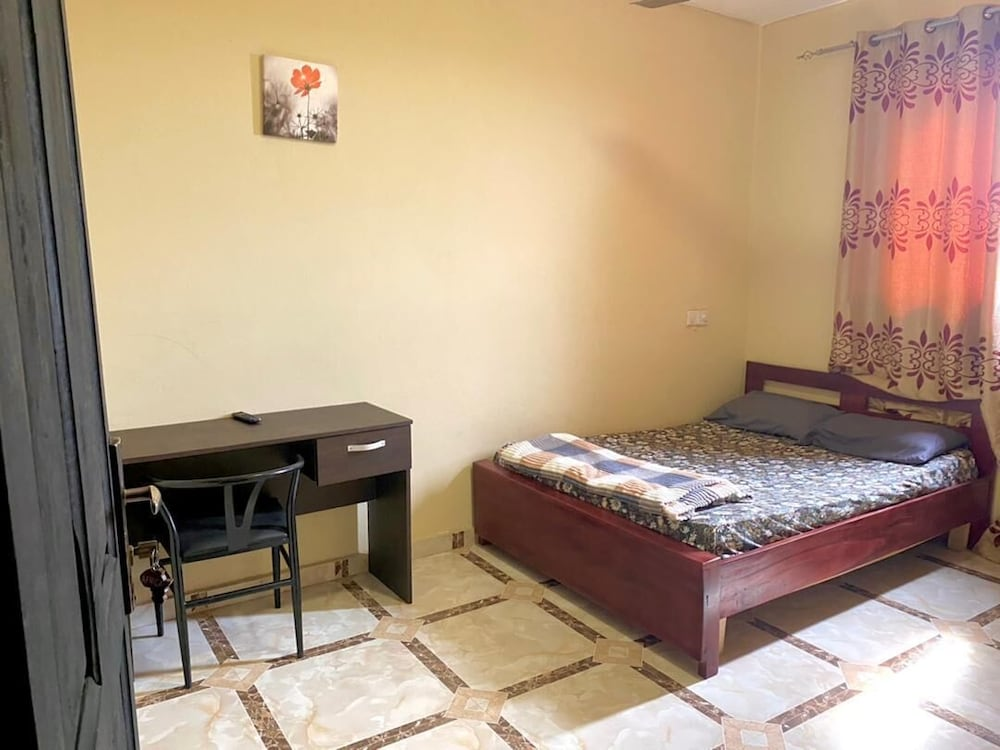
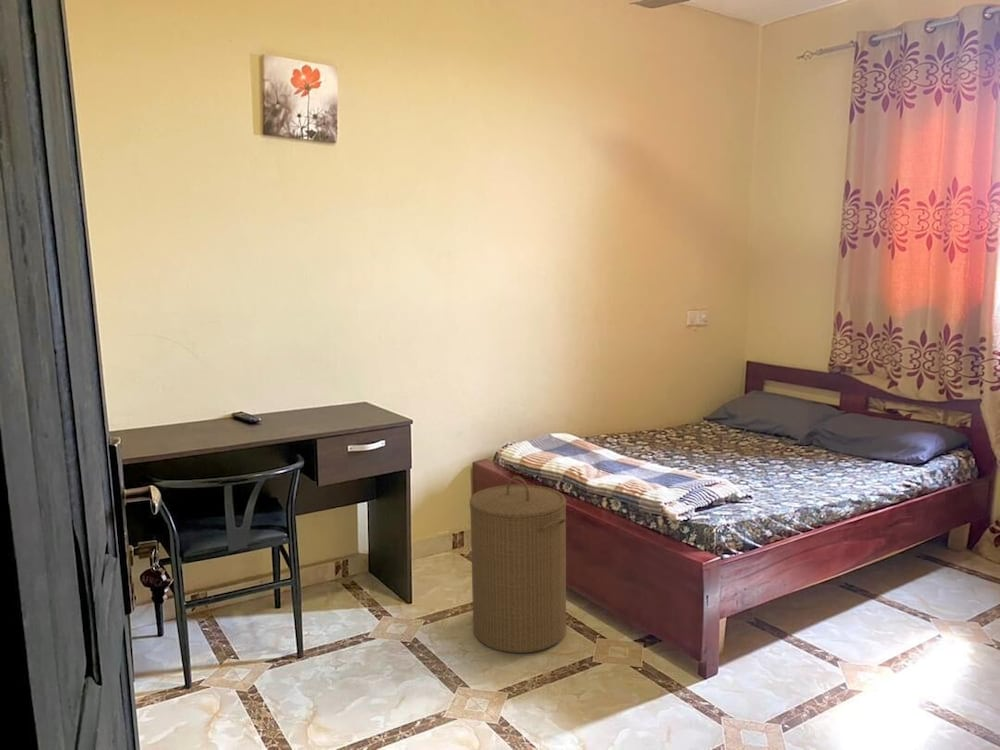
+ laundry hamper (518, 554)
